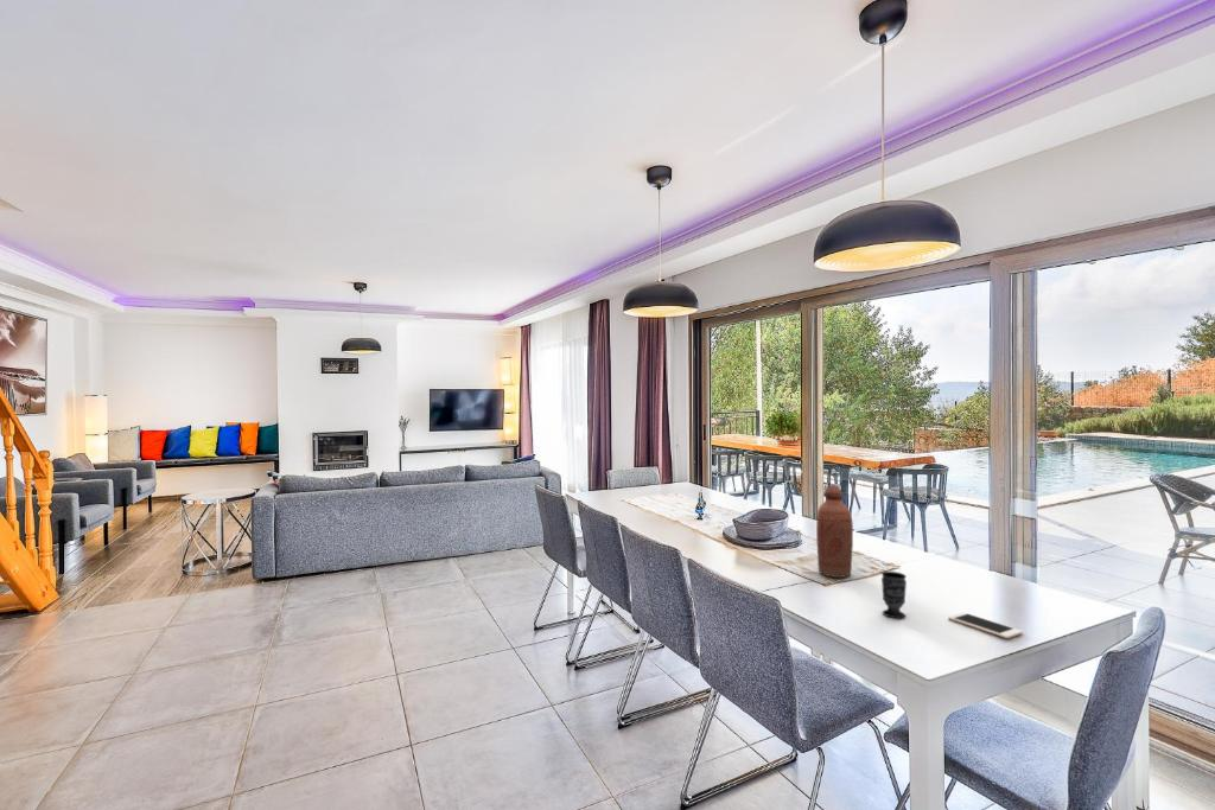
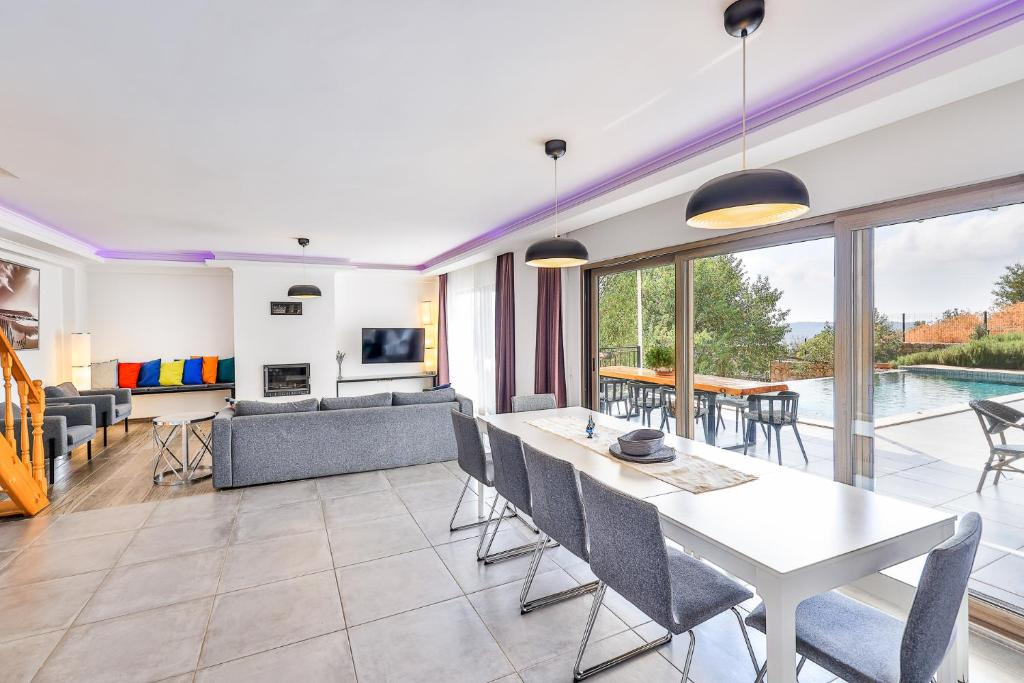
- cell phone (984, 624)
- cup (893, 594)
- bottle (834, 529)
